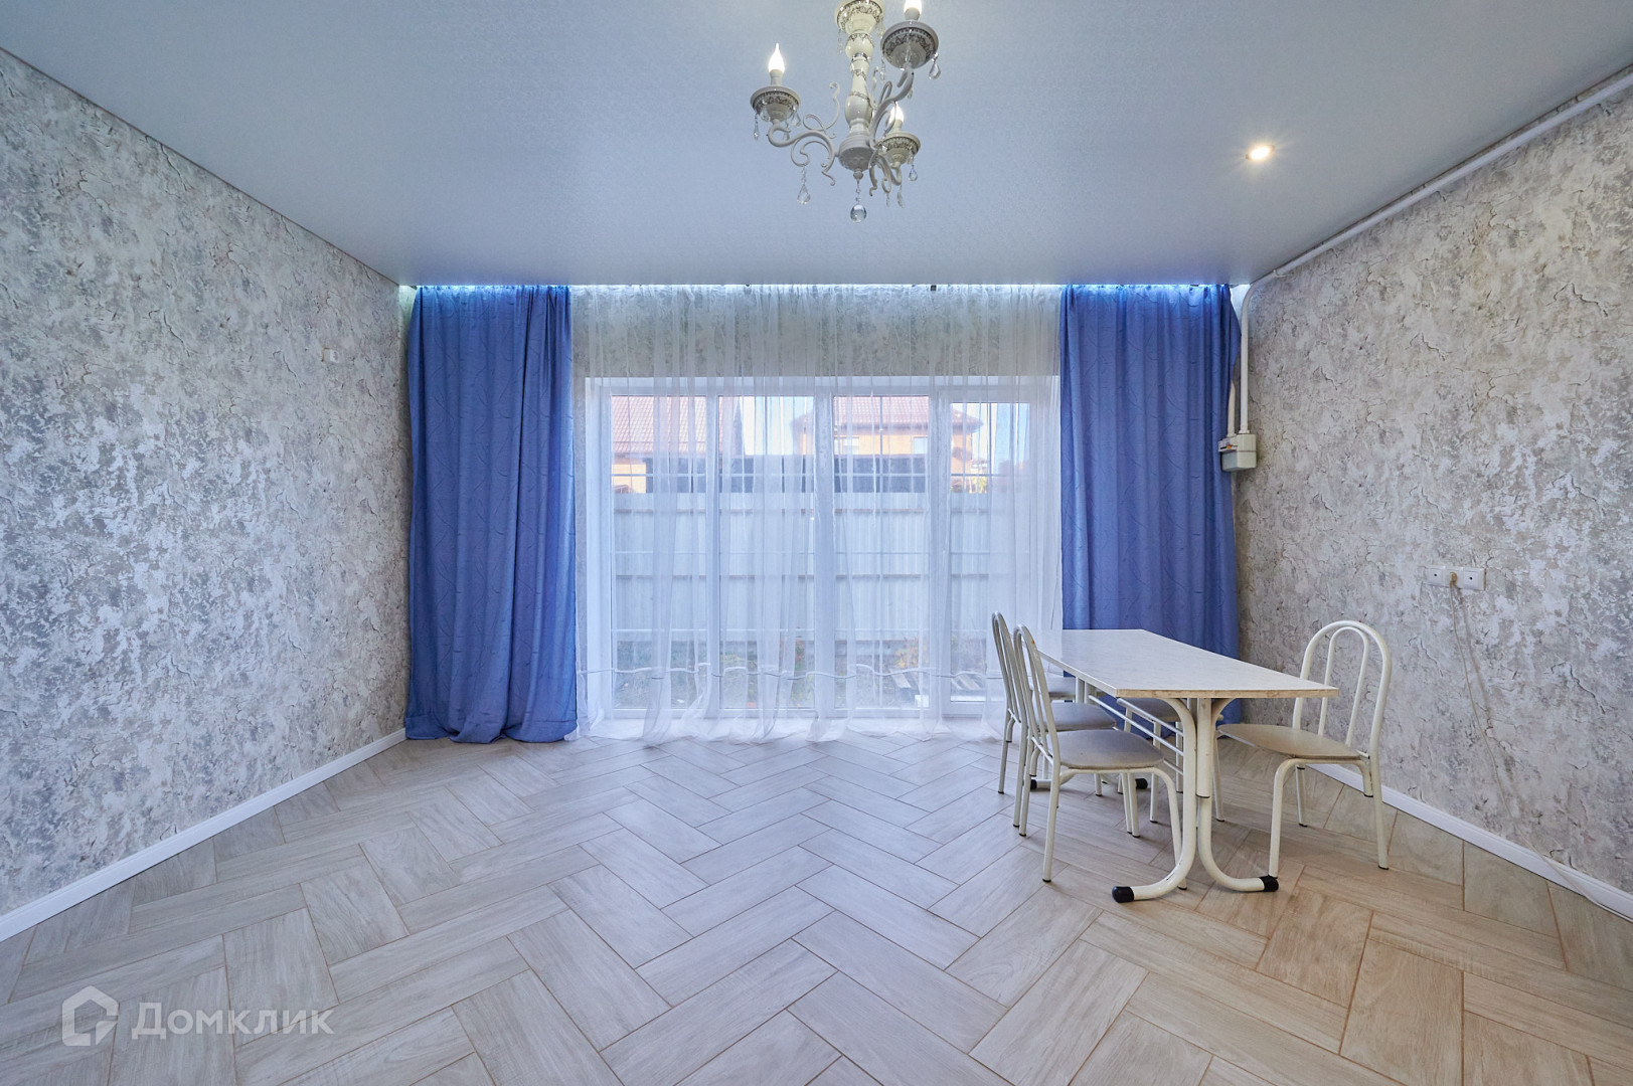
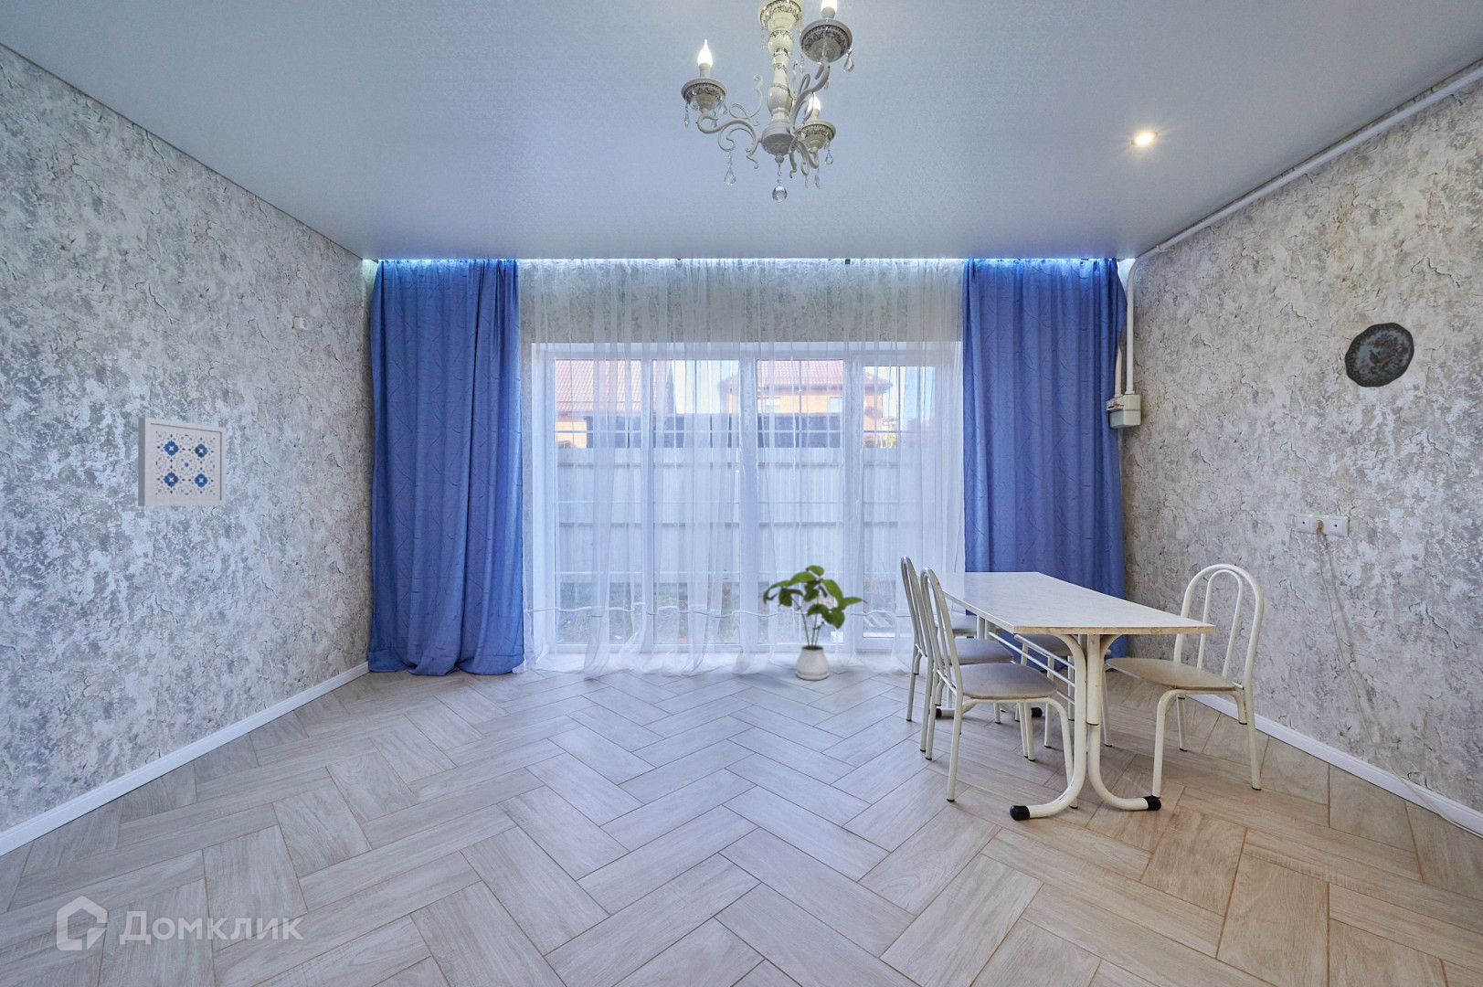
+ wall art (185, 464)
+ house plant (820, 621)
+ decorative plate (1380, 355)
